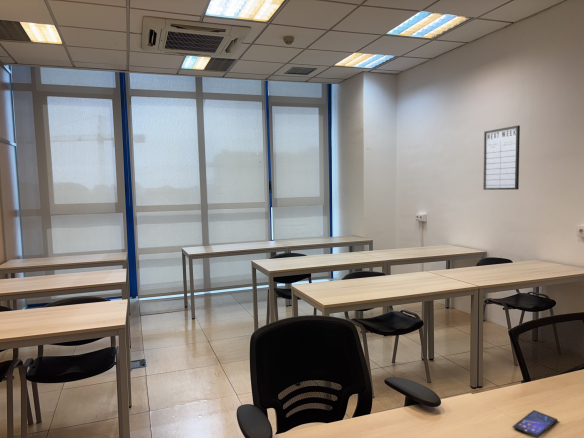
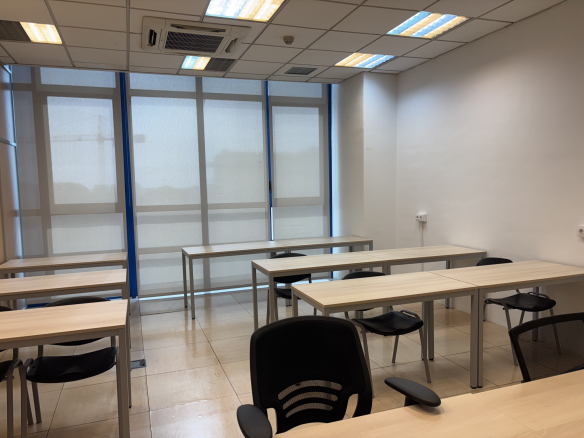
- writing board (500, 159)
- smartphone (535, 423)
